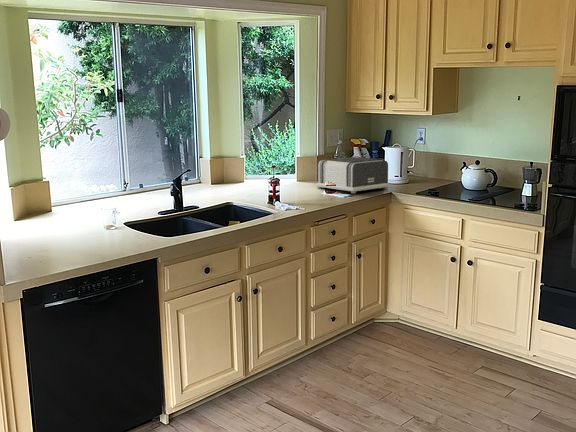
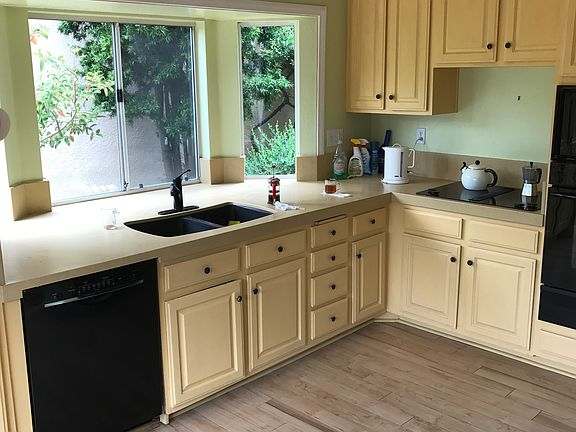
- toaster (350, 173)
